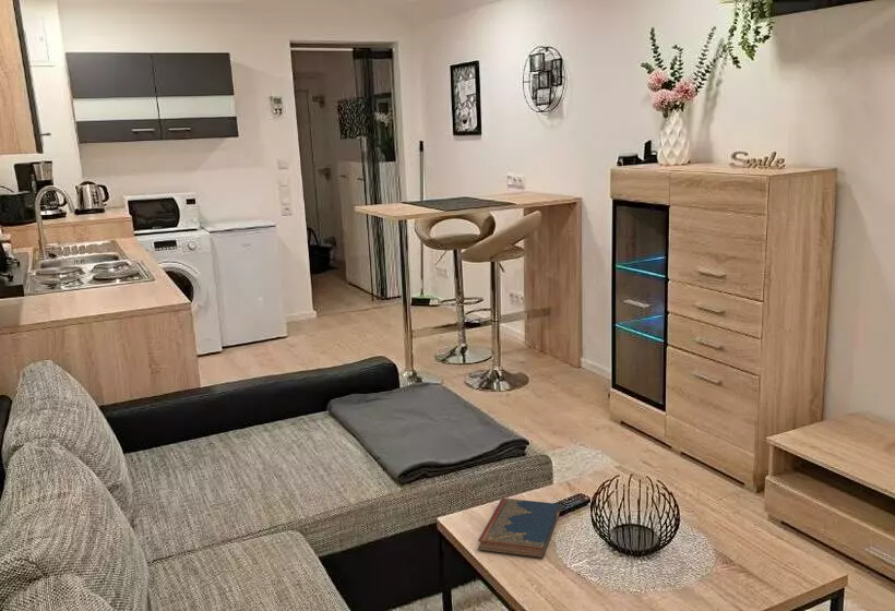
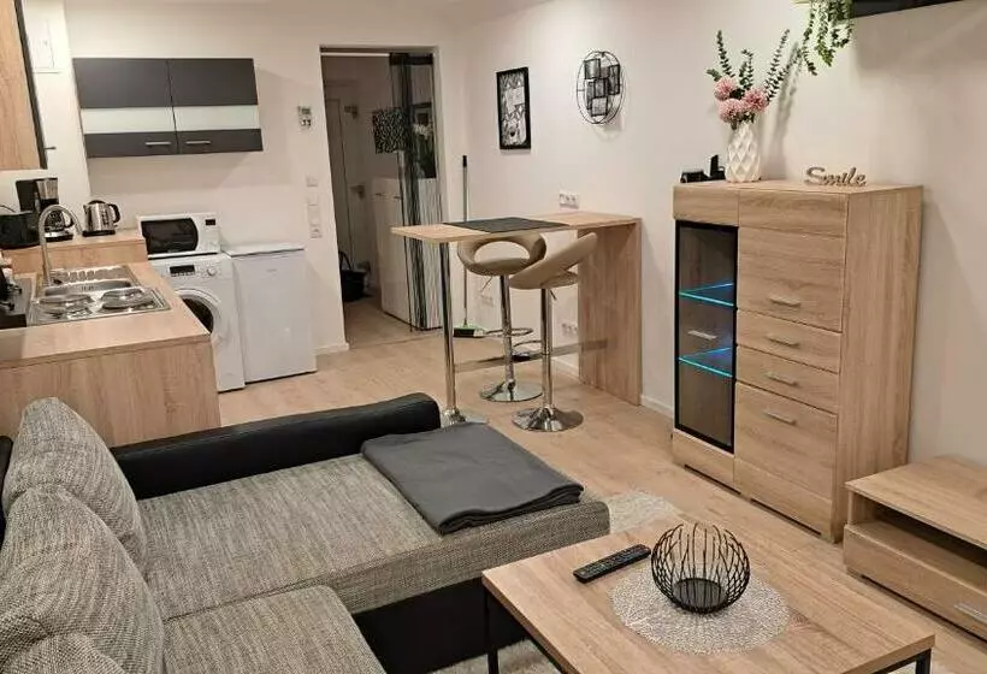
- hardcover book (521, 525)
